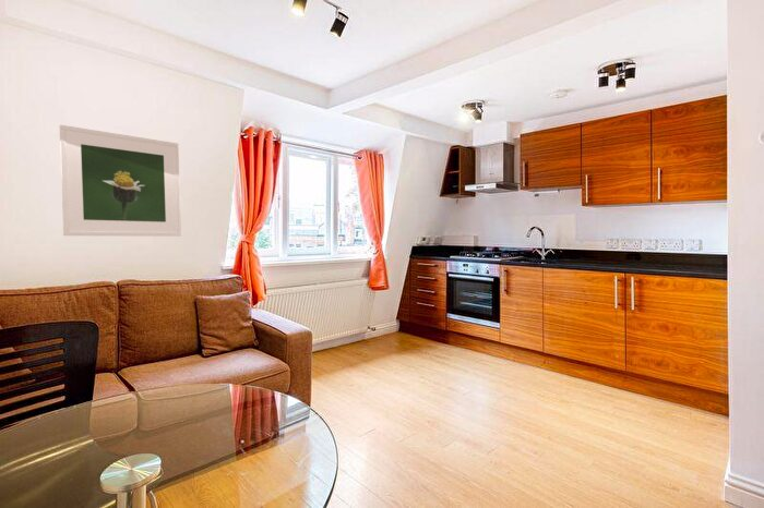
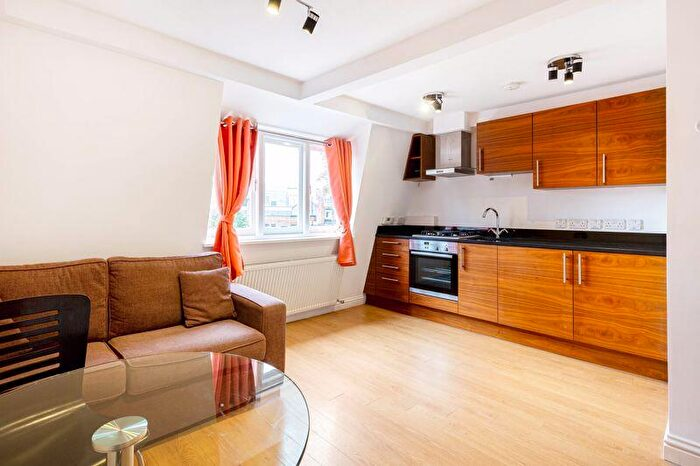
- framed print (126, 185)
